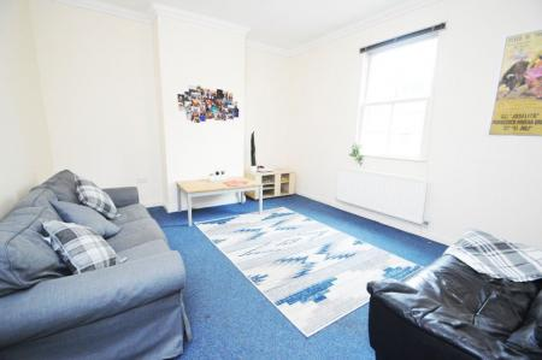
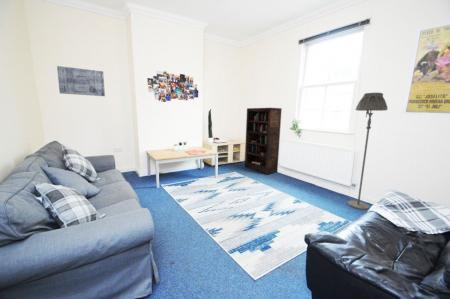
+ wall art (82, 82)
+ floor lamp (365, 151)
+ bookcase (261, 139)
